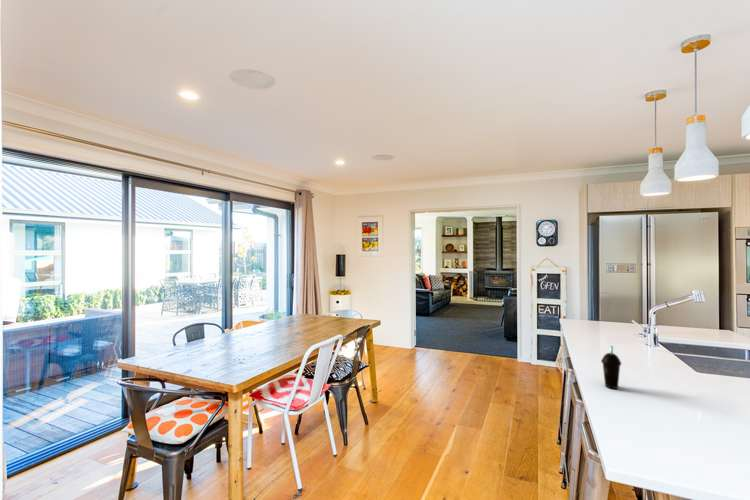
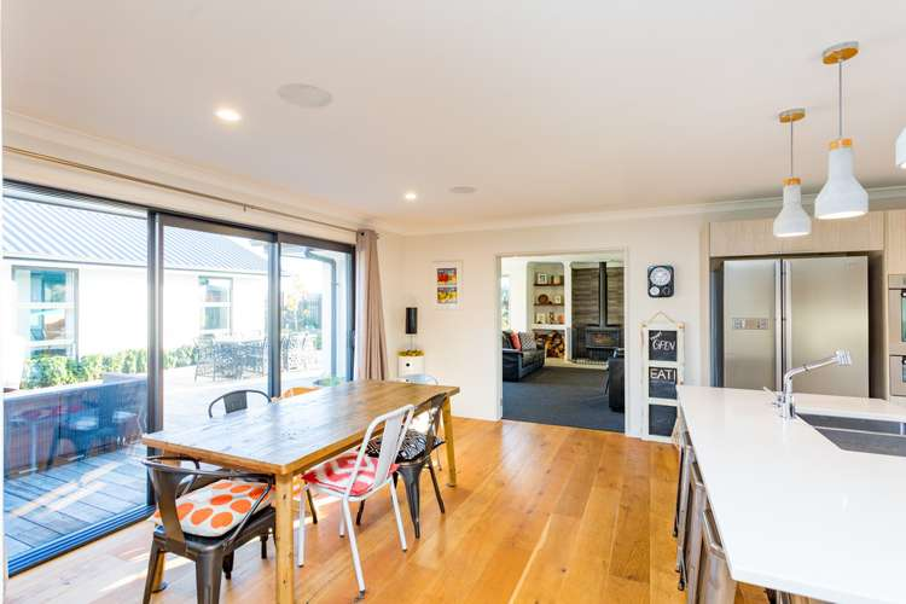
- cup (611, 366)
